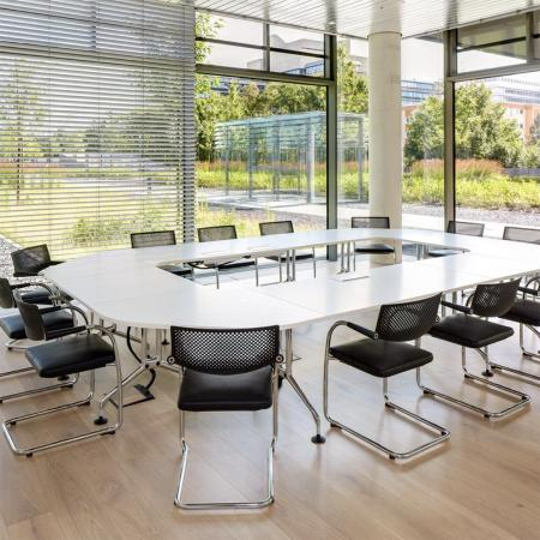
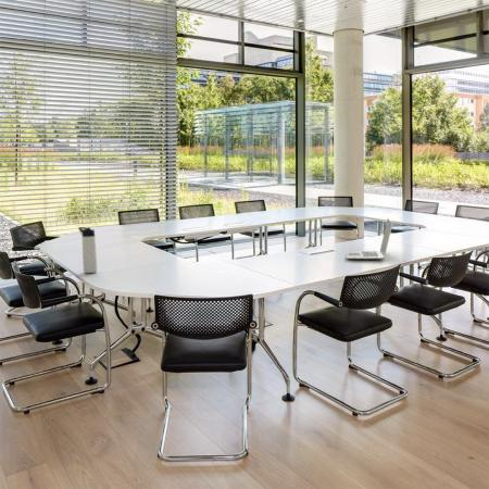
+ laptop (367, 251)
+ thermos bottle (87, 249)
